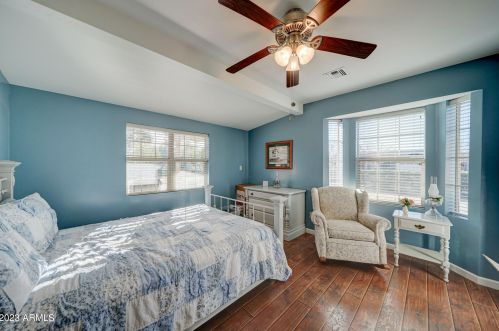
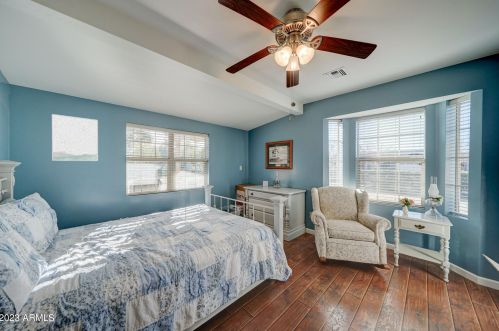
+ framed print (76, 139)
